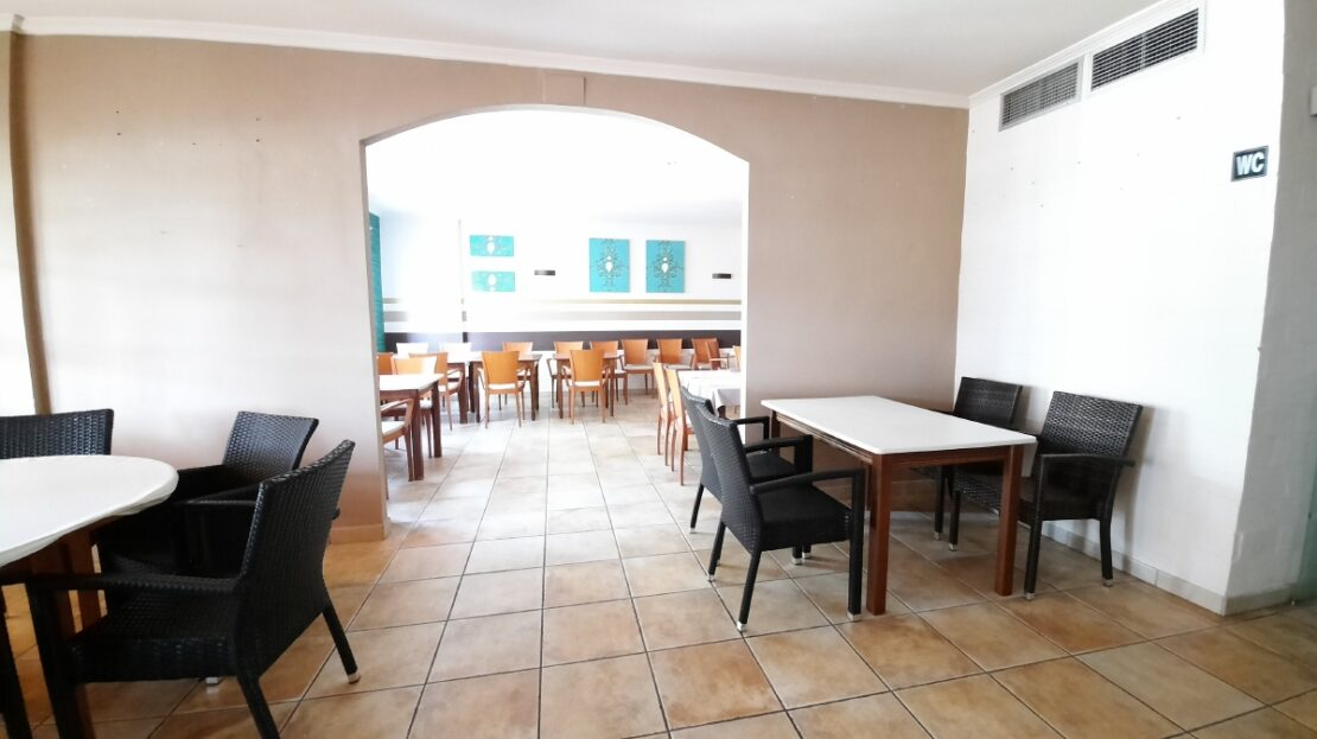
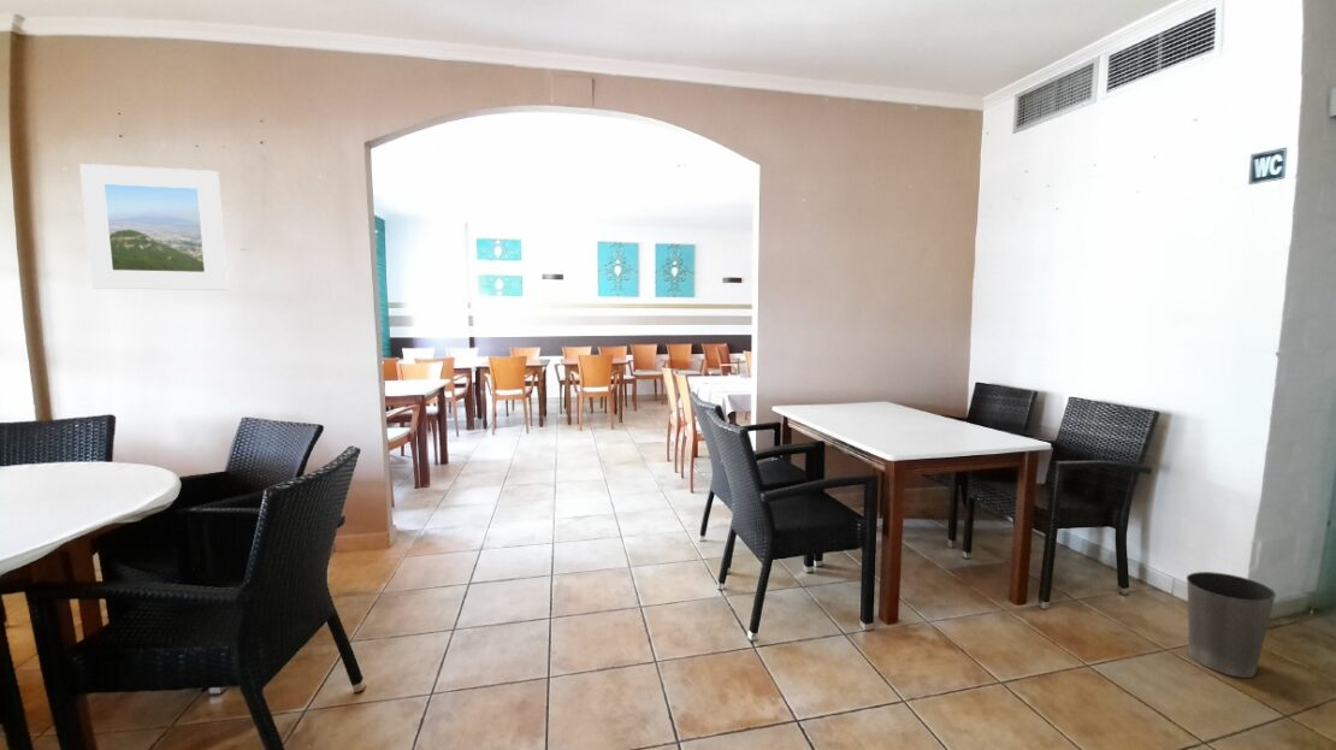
+ waste basket (1224, 624)
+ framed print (155, 229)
